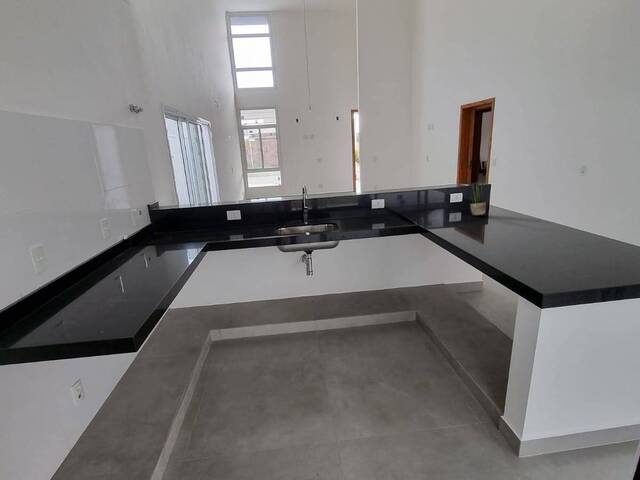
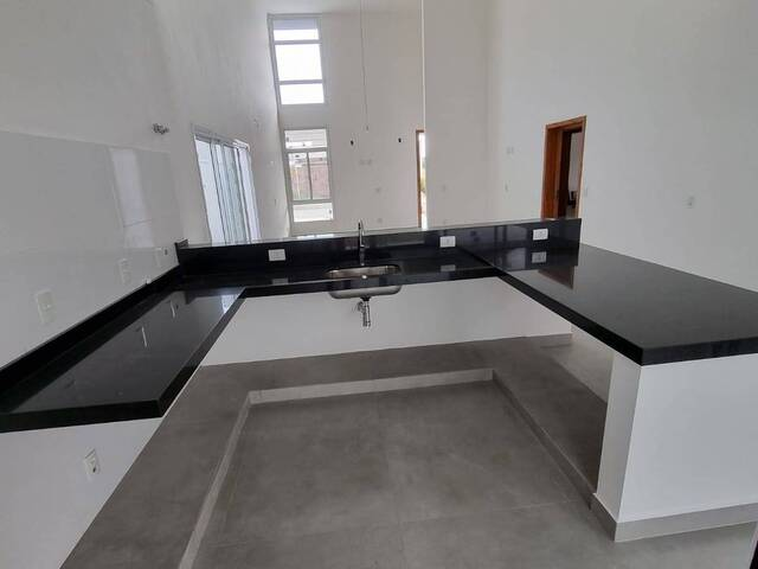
- potted plant (477, 197)
